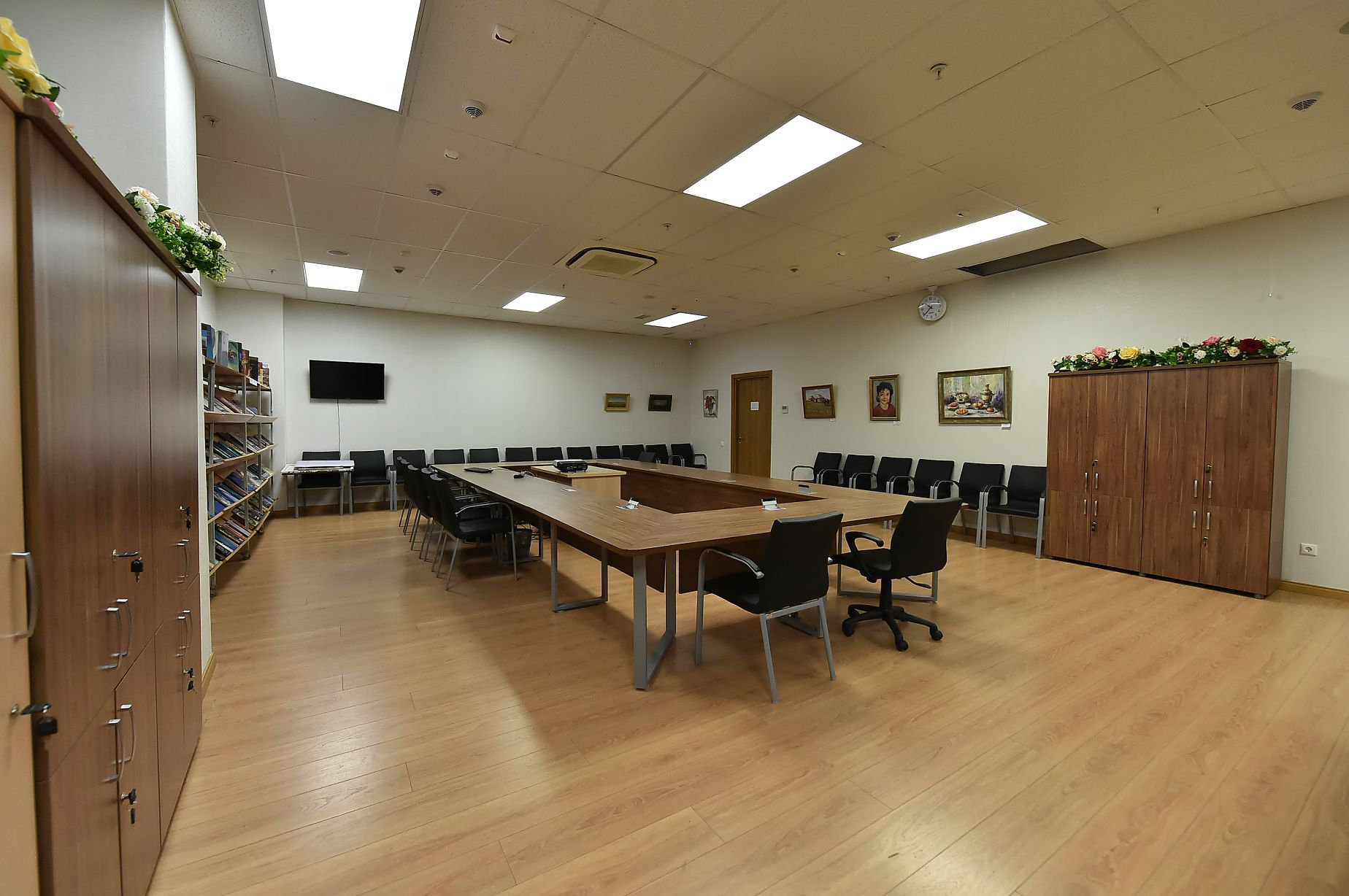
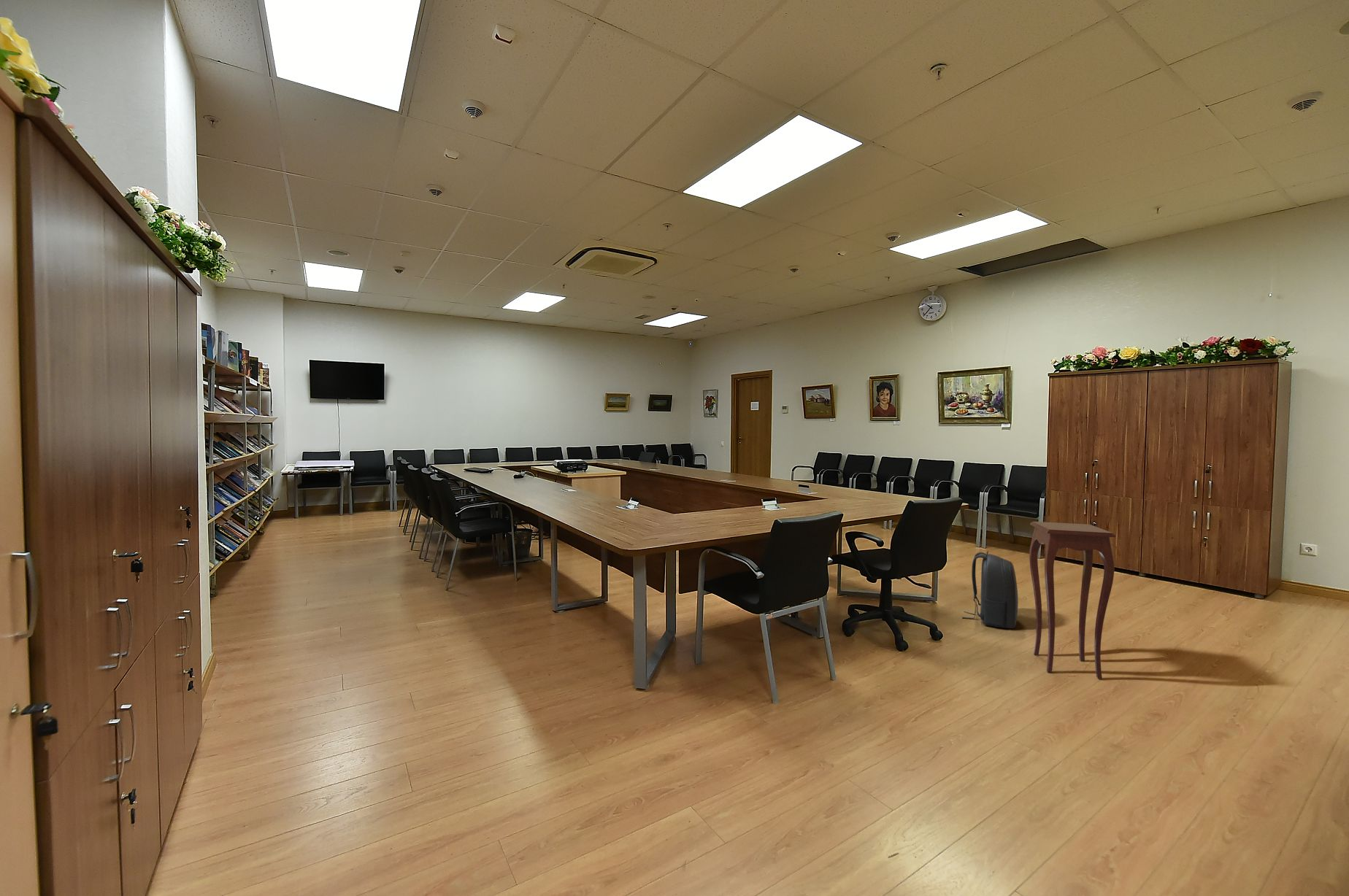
+ backpack (990, 585)
+ side table (1080, 596)
